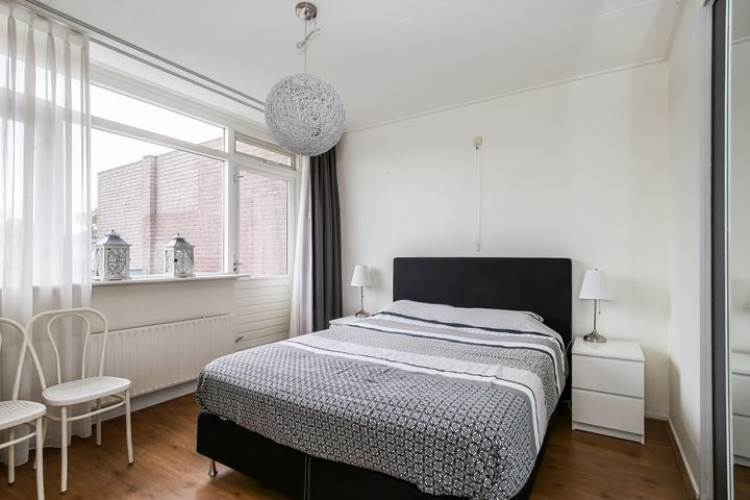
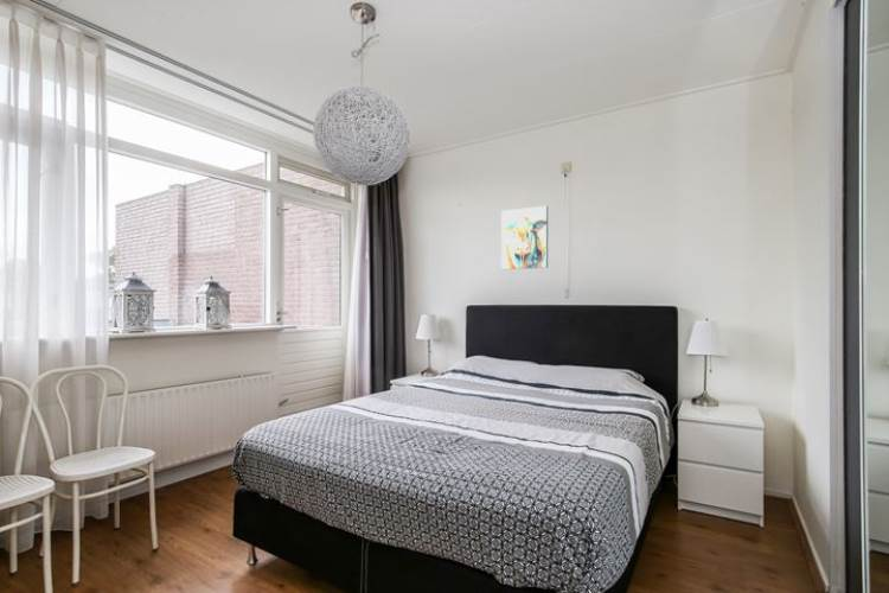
+ wall art (524, 238)
